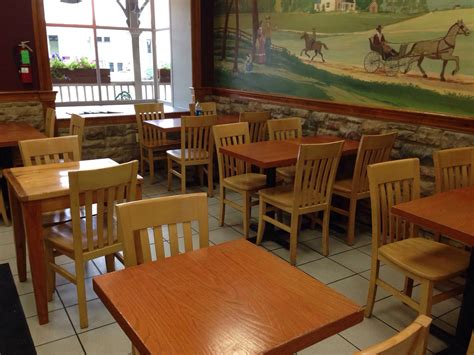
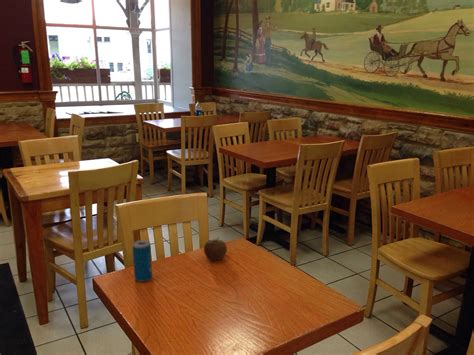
+ apple (215, 248)
+ beverage can (142, 260)
